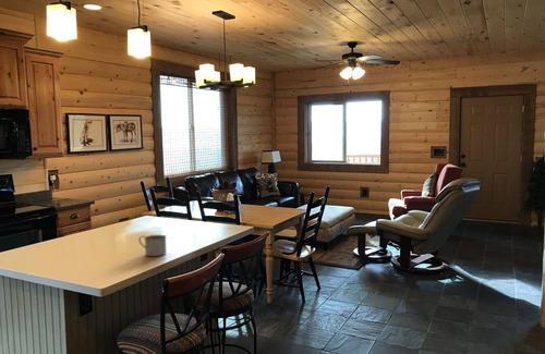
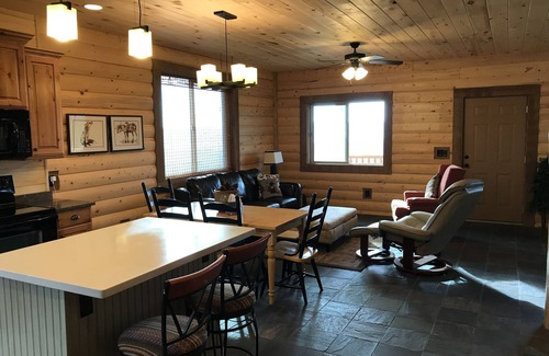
- mug (154, 244)
